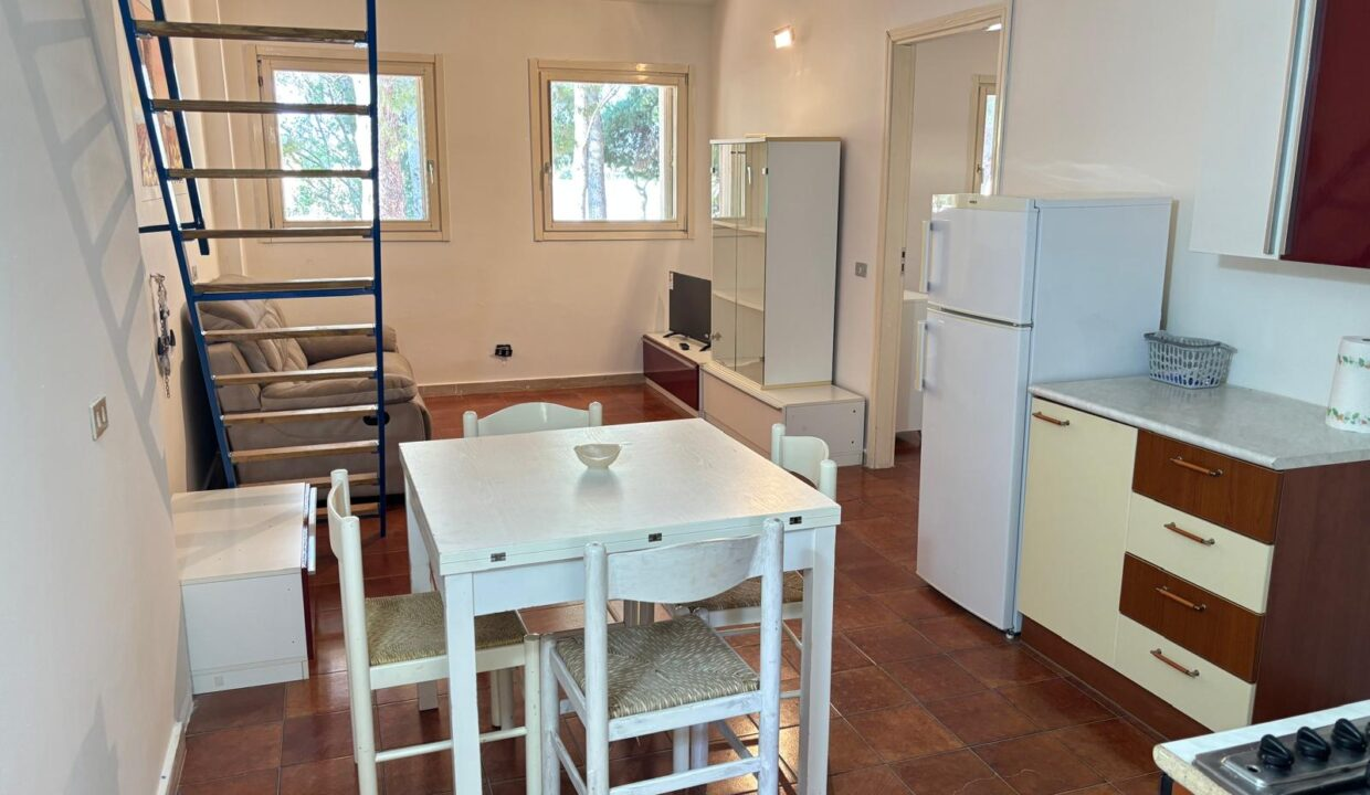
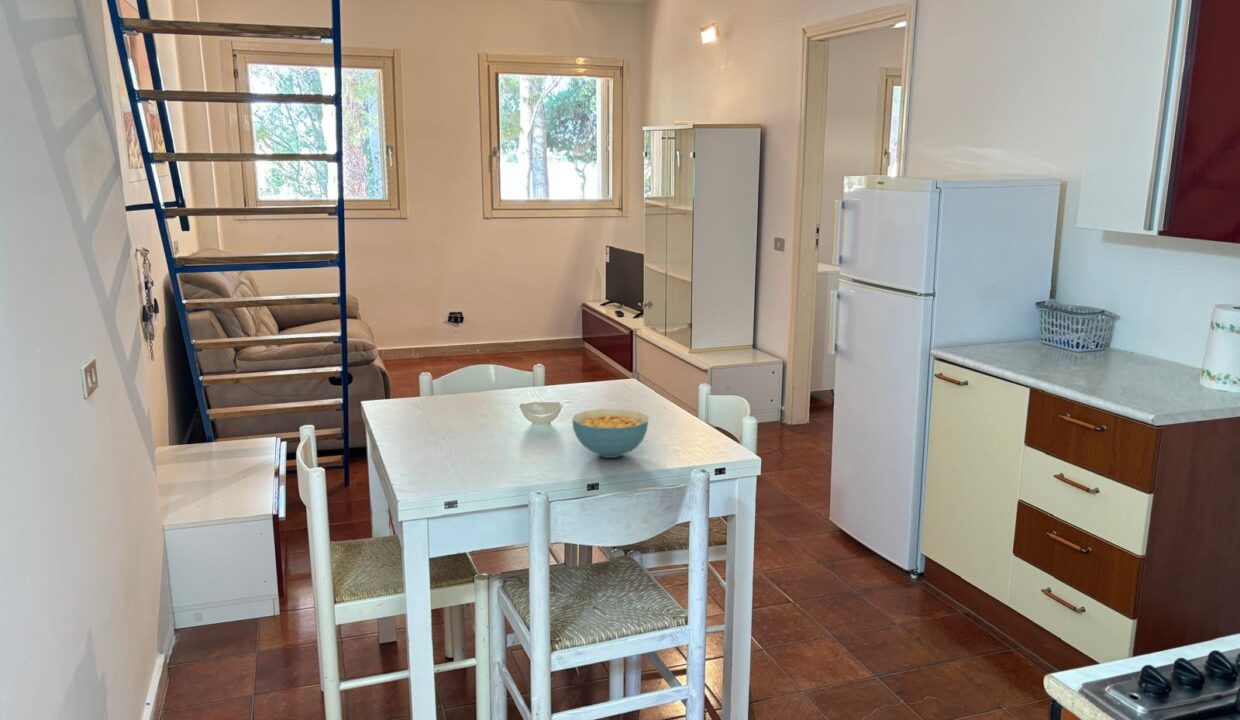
+ cereal bowl (610, 436)
